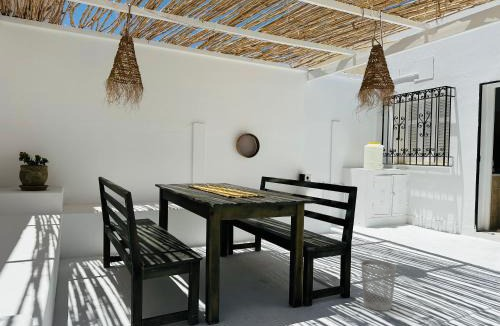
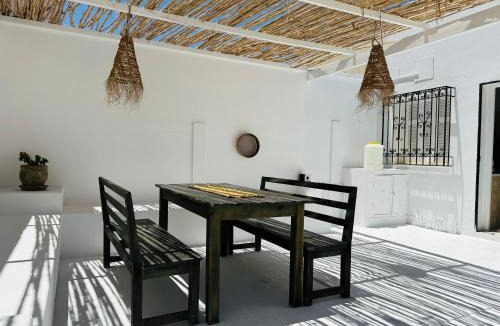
- wastebasket (378, 285)
